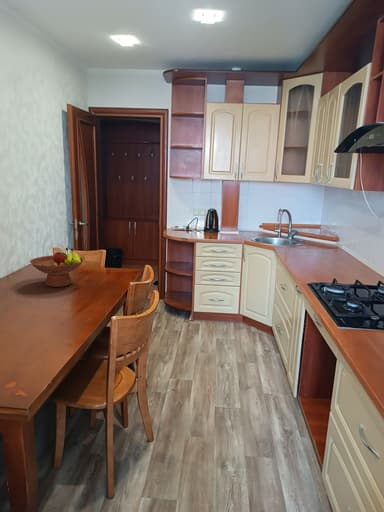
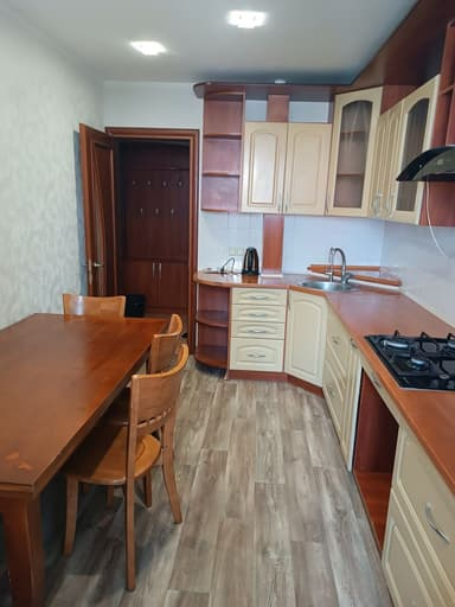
- fruit bowl (57, 267)
